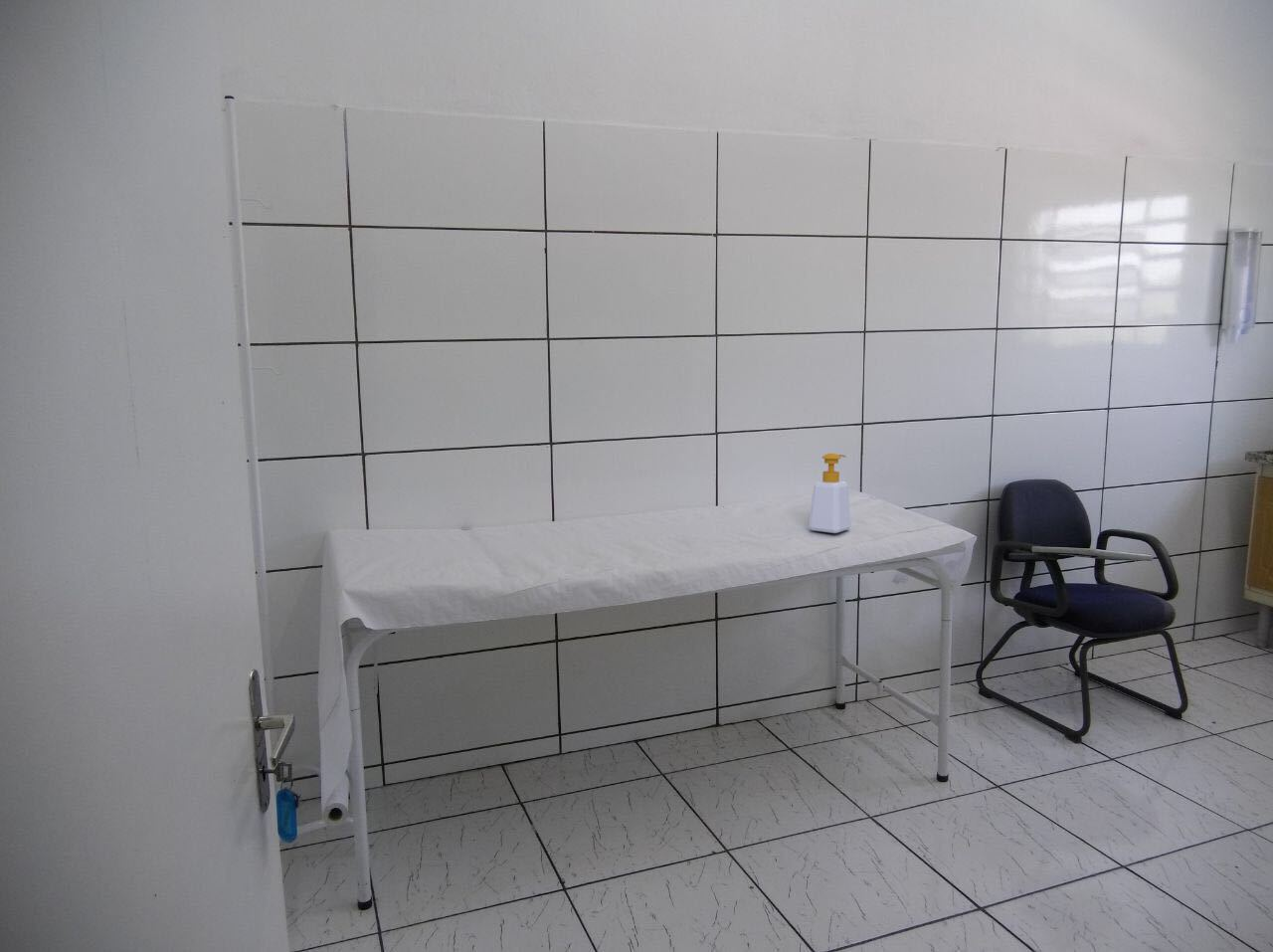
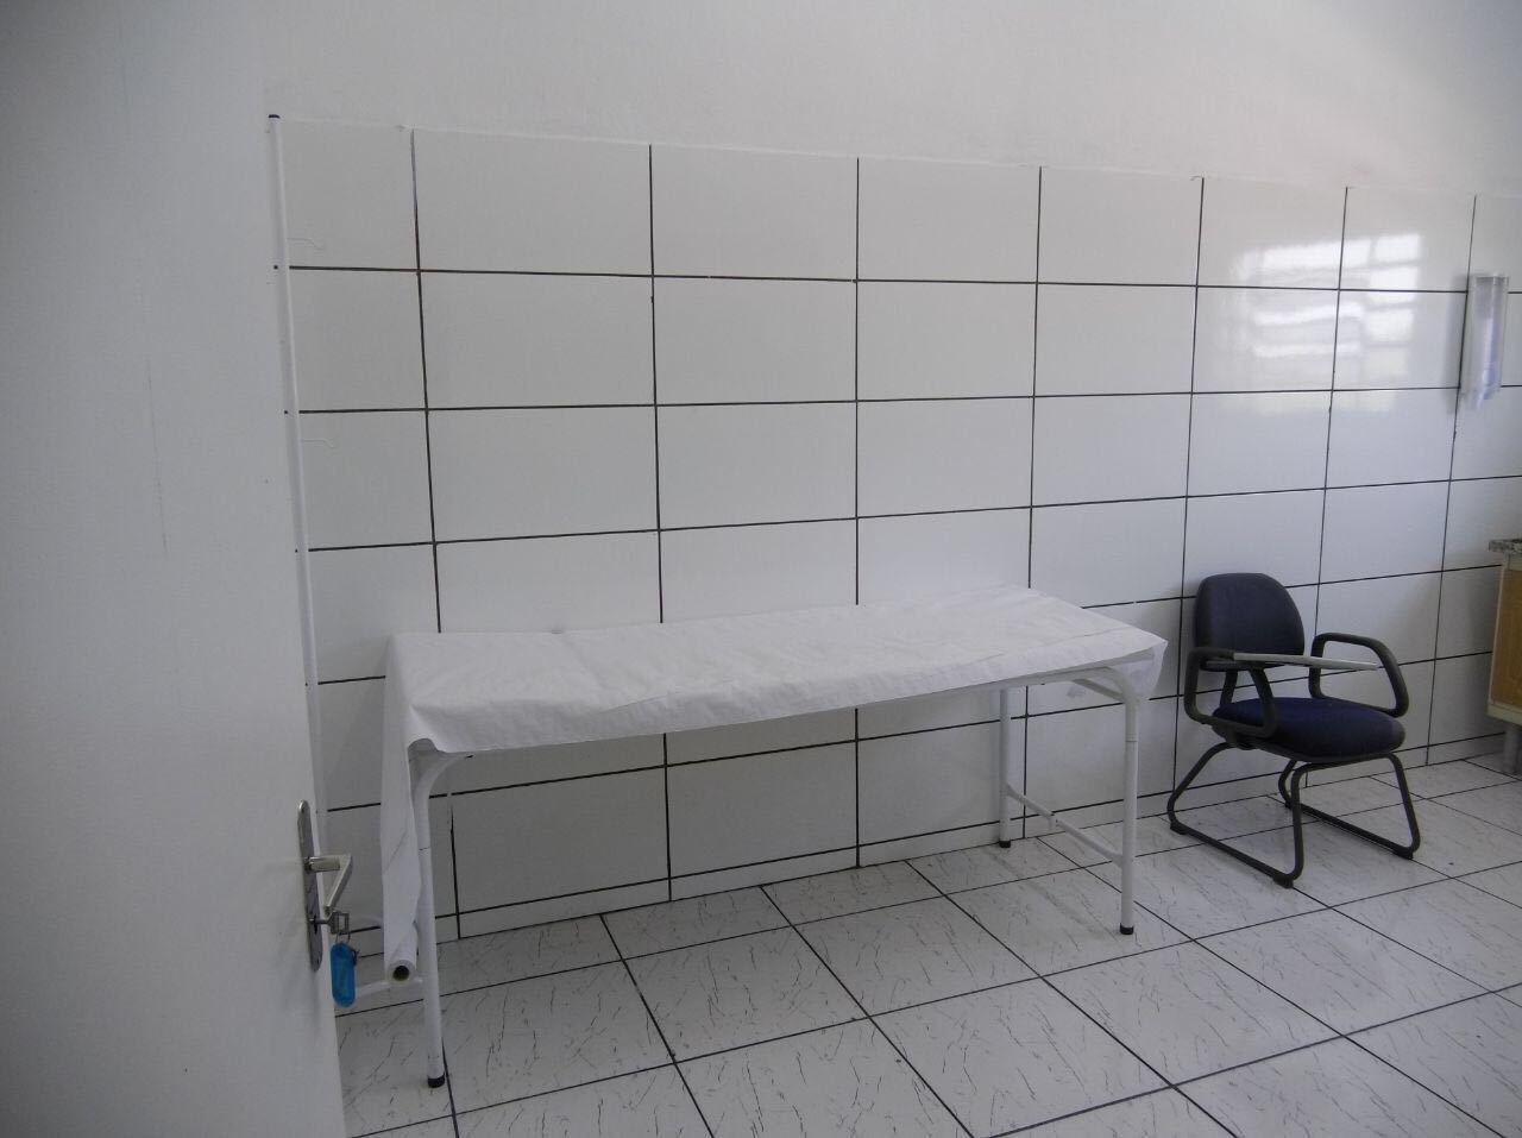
- soap bottle (833, 490)
